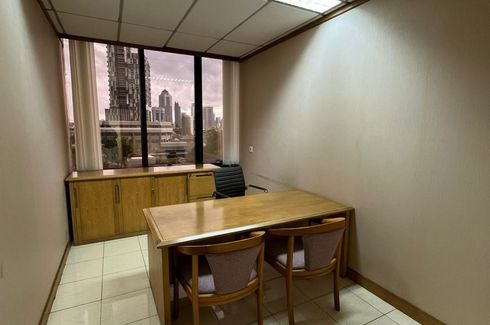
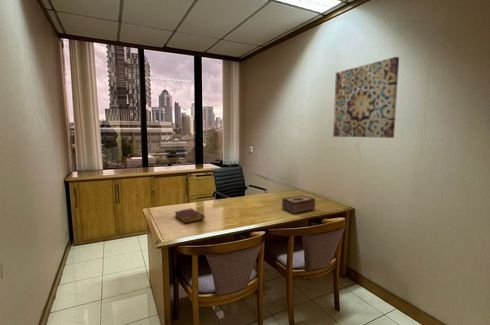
+ book (189, 215)
+ tissue box (298, 204)
+ wall art (362, 102)
